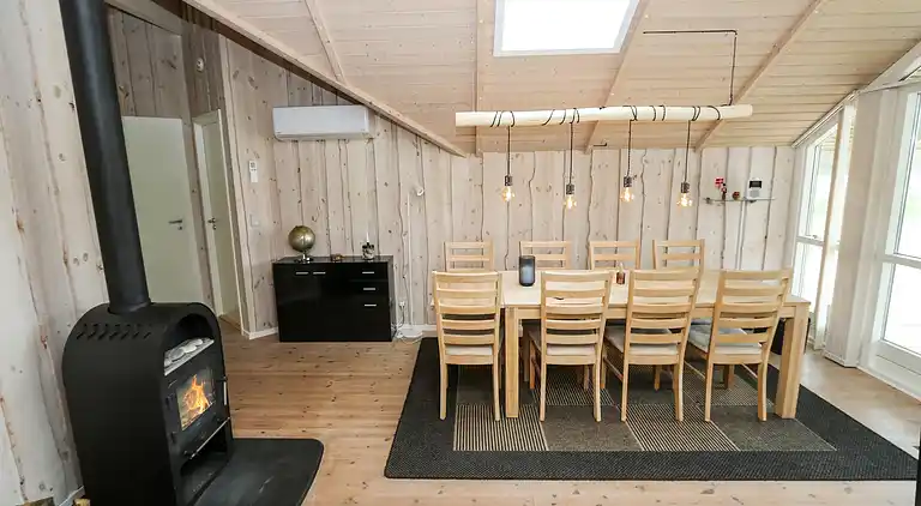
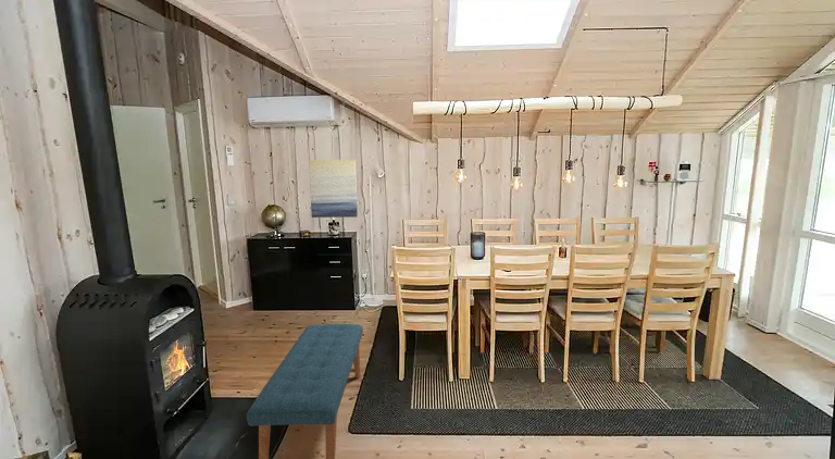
+ bench (319, 387)
+ wall art (333, 188)
